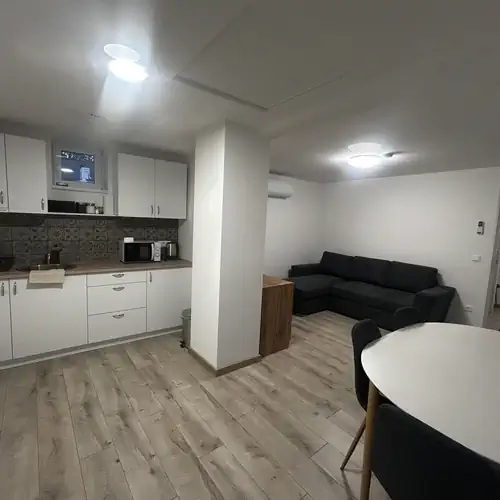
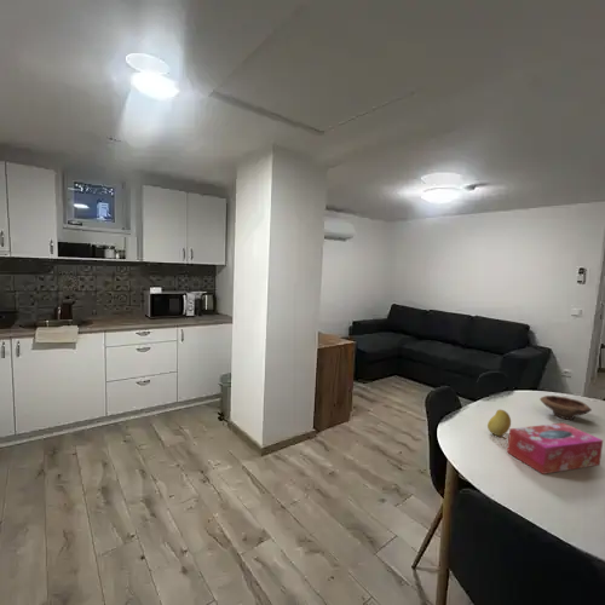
+ tissue box (553, 446)
+ fruit (499, 421)
+ bowl (564, 408)
